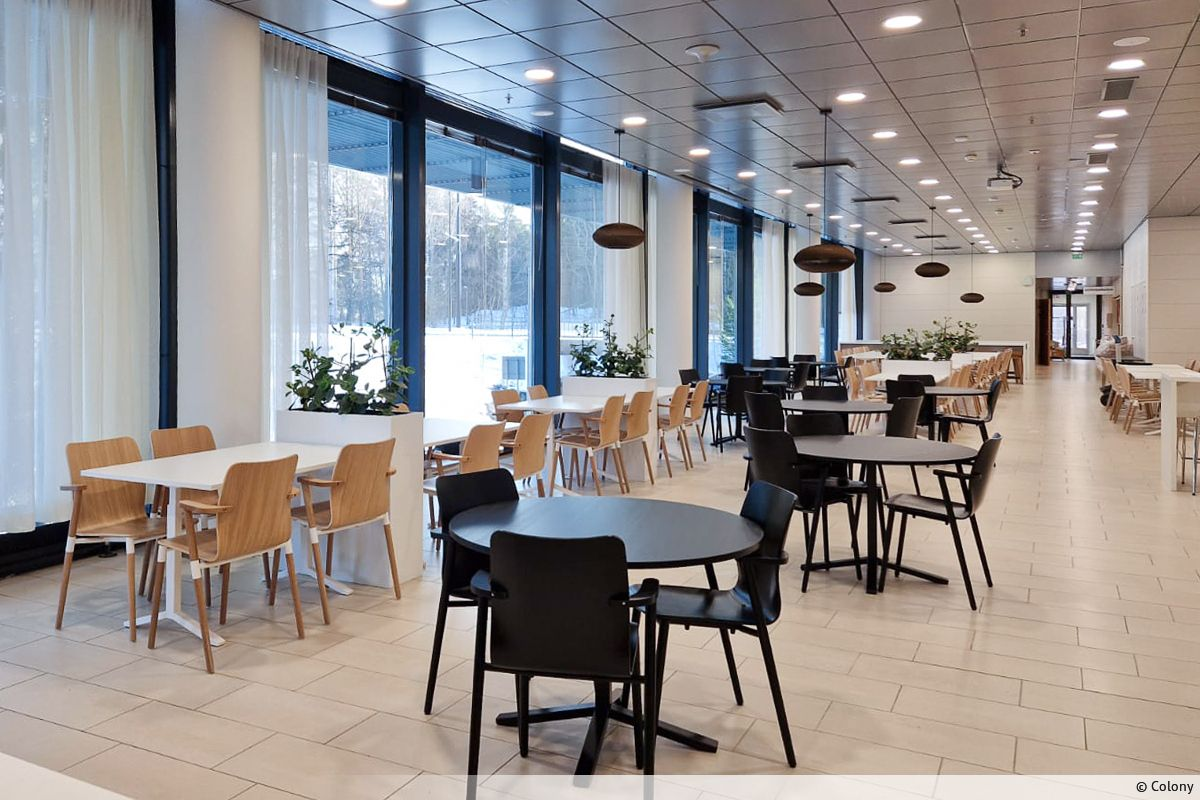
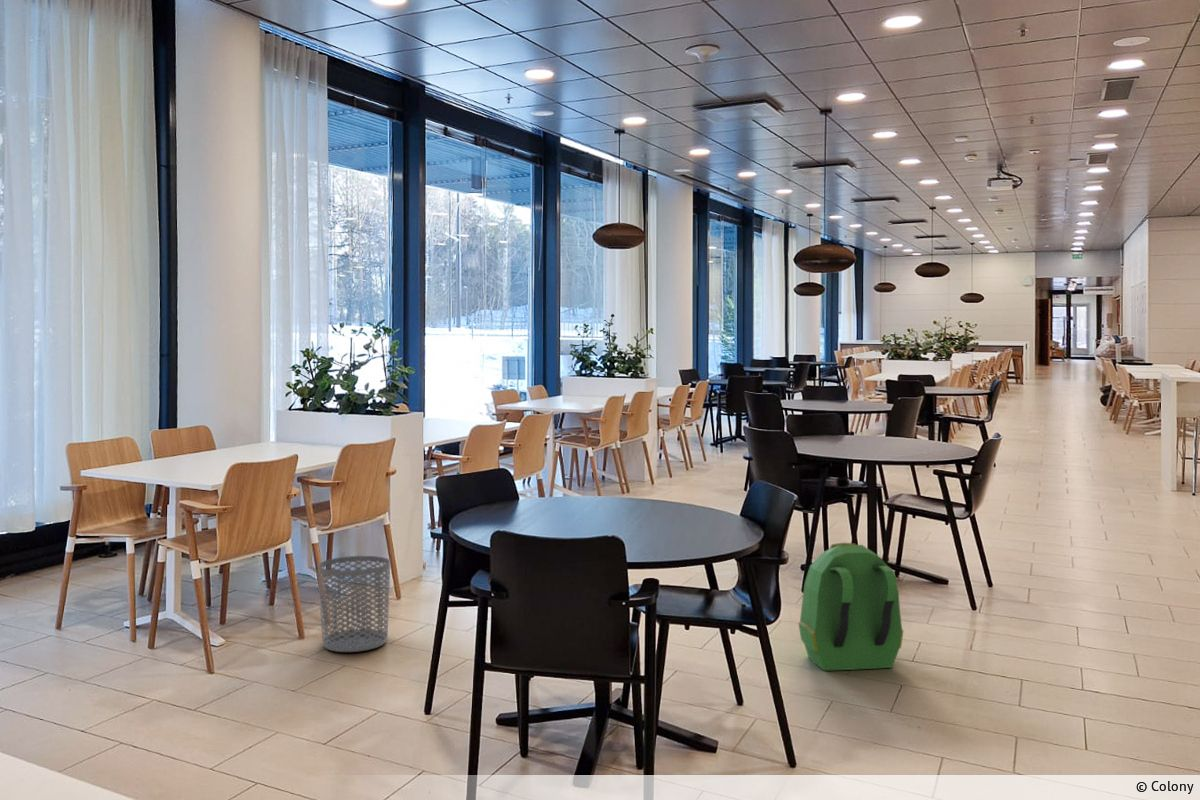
+ backpack (852, 605)
+ waste bin (354, 603)
